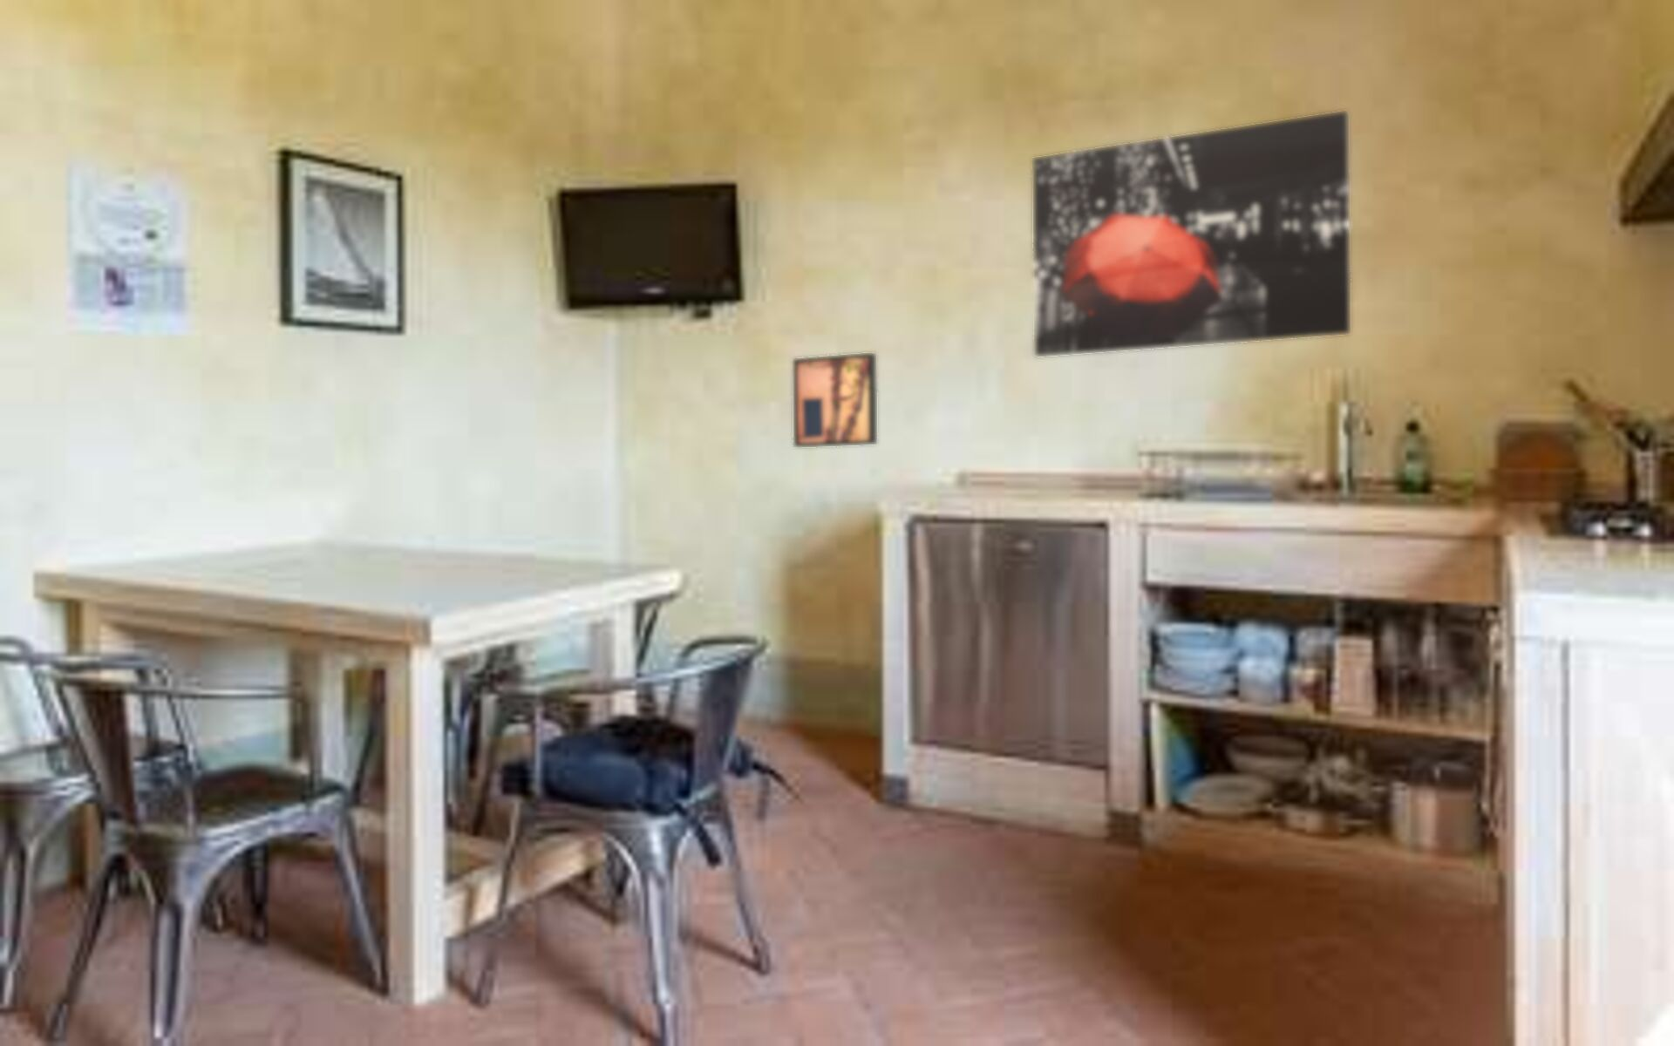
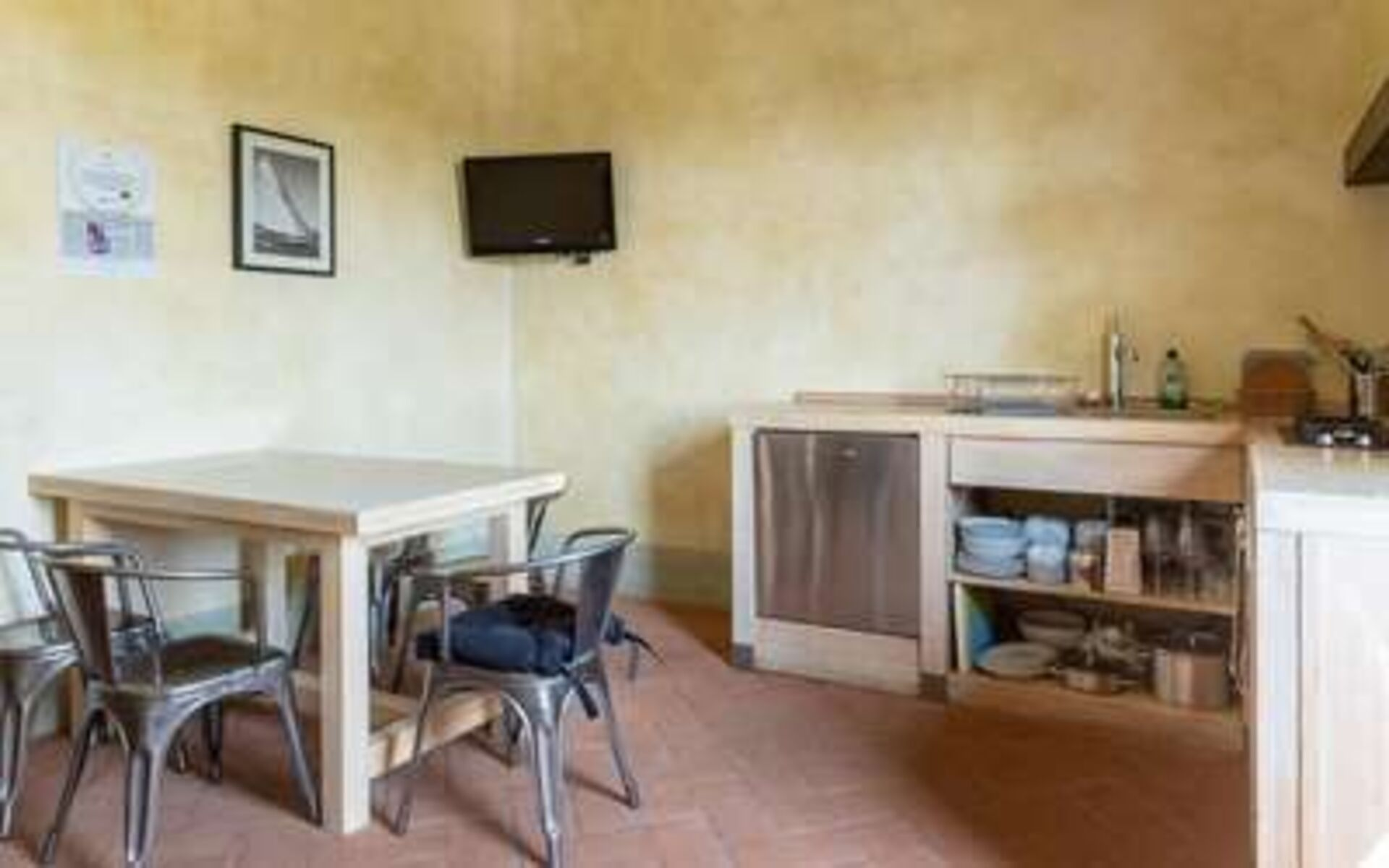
- wall art (834, 401)
- wall art (1182, 241)
